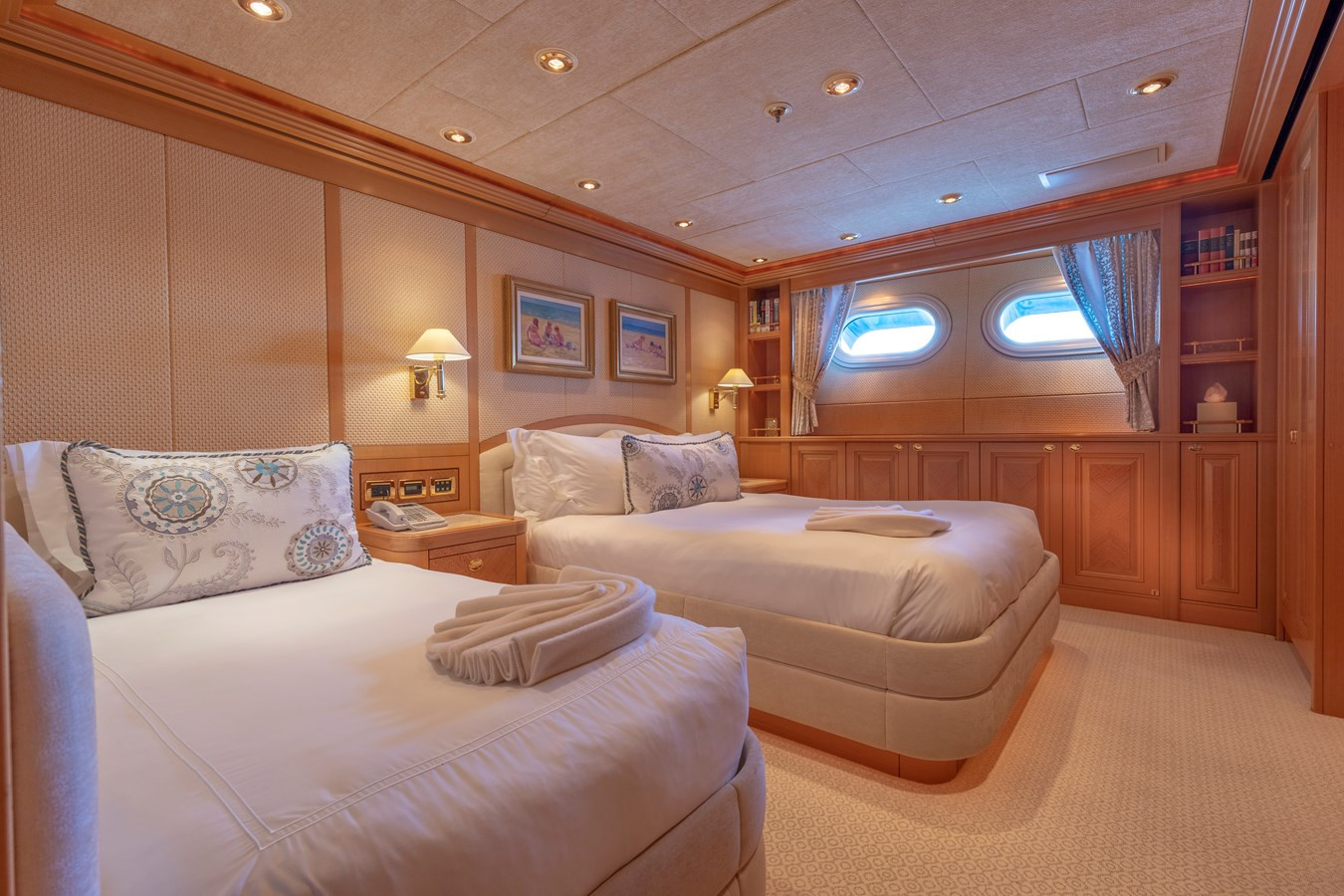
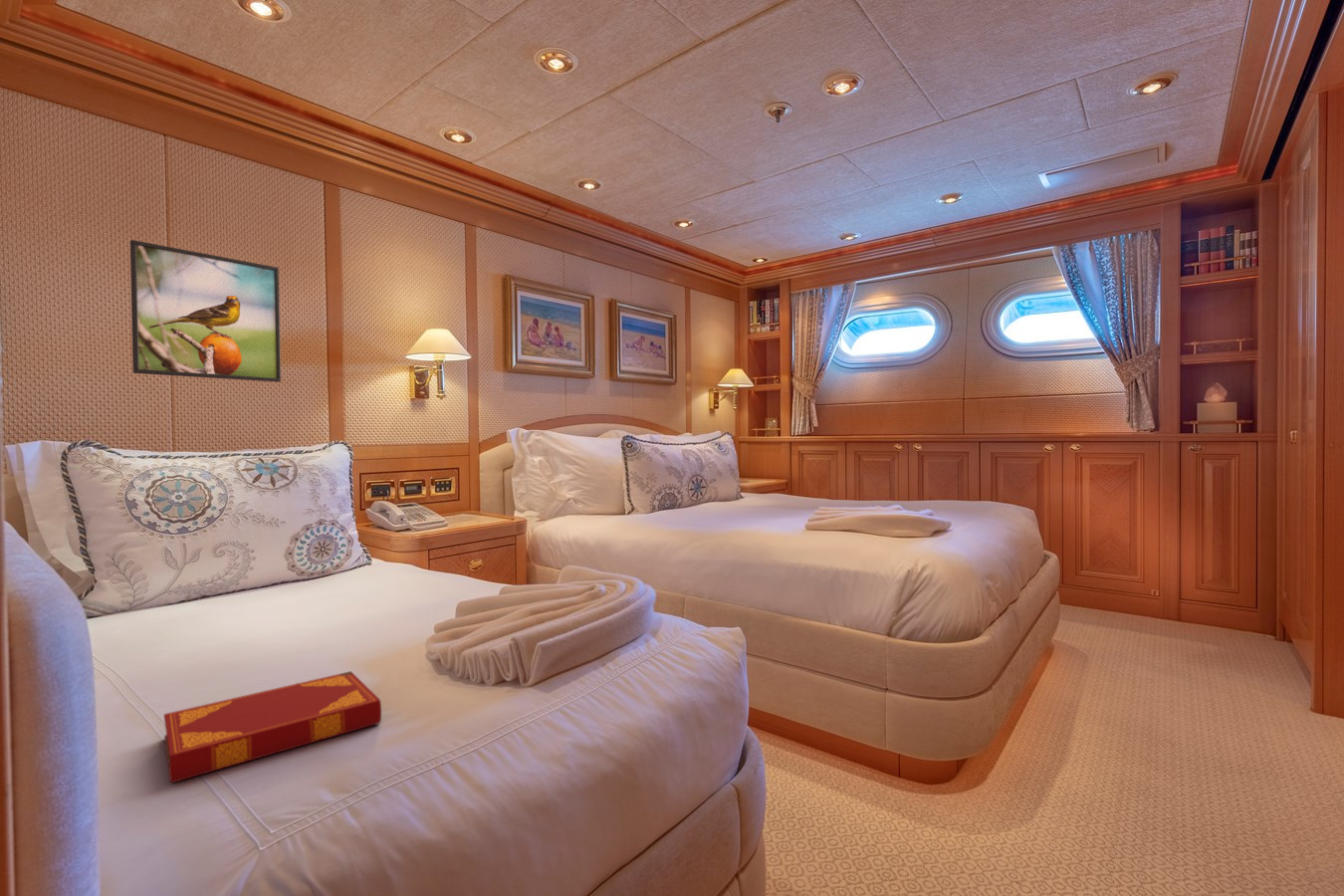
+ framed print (211, 316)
+ hardback book (275, 718)
